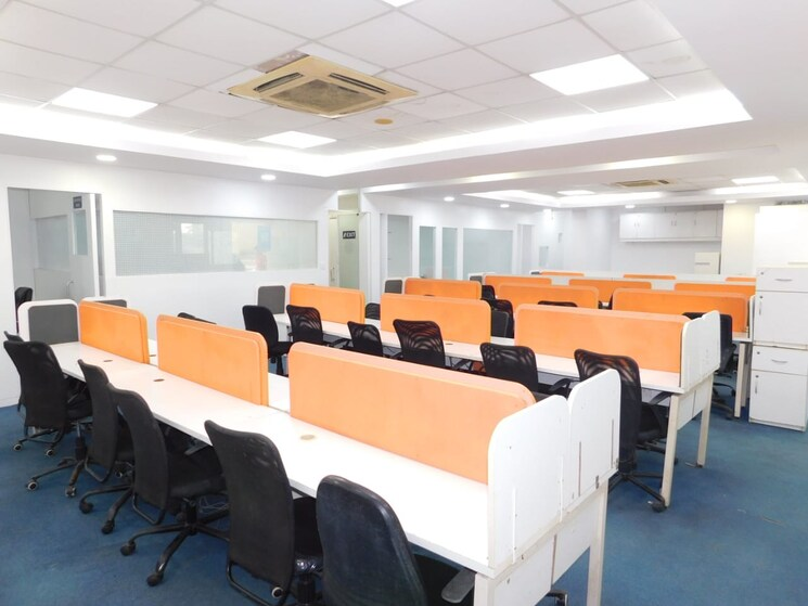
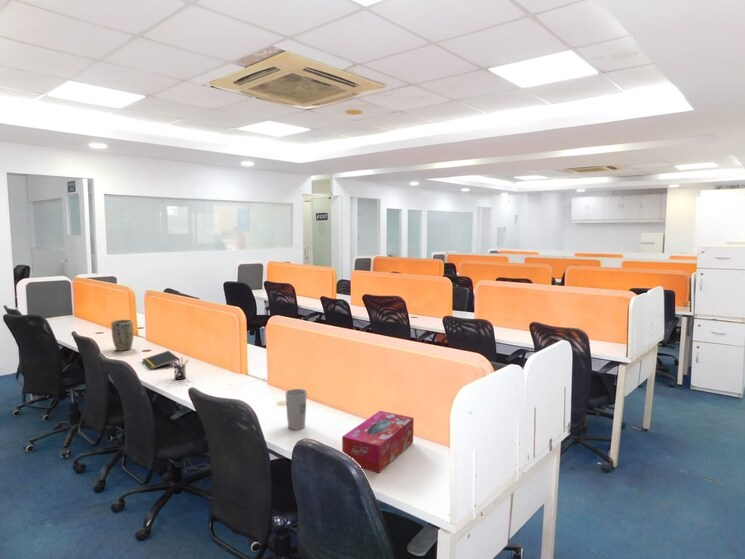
+ pen holder (181, 367)
+ notepad (160, 359)
+ tissue box (379, 439)
+ cup (296, 409)
+ plant pot (122, 335)
